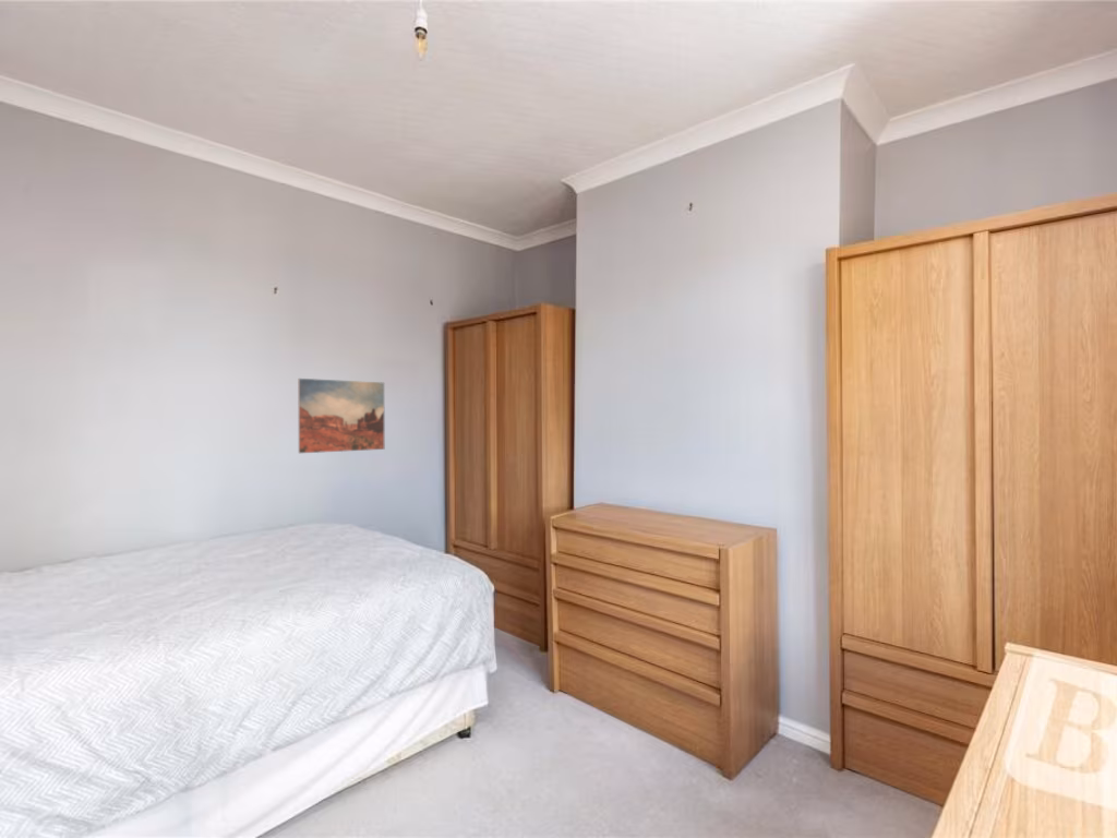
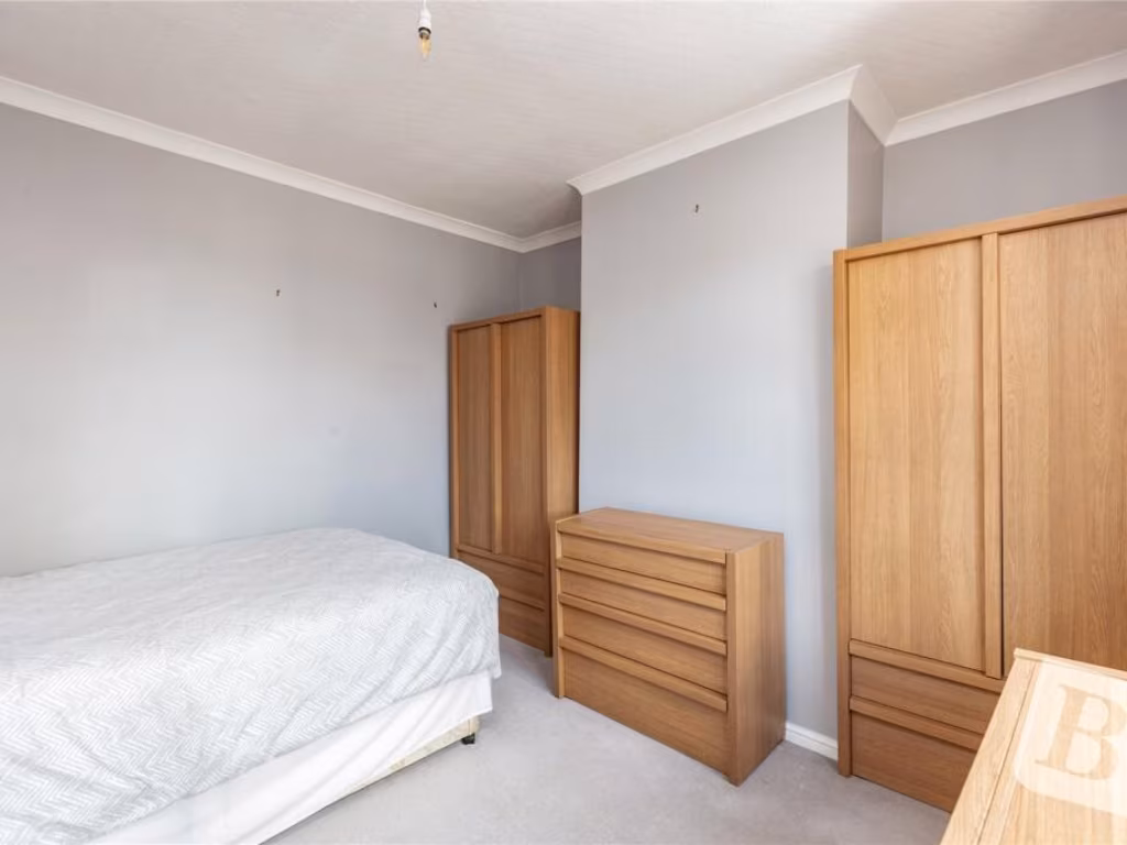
- wall art (344, 416)
